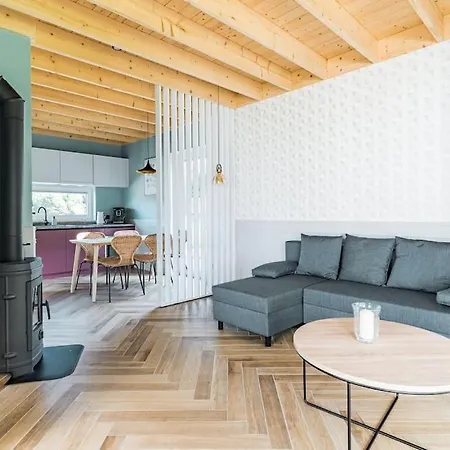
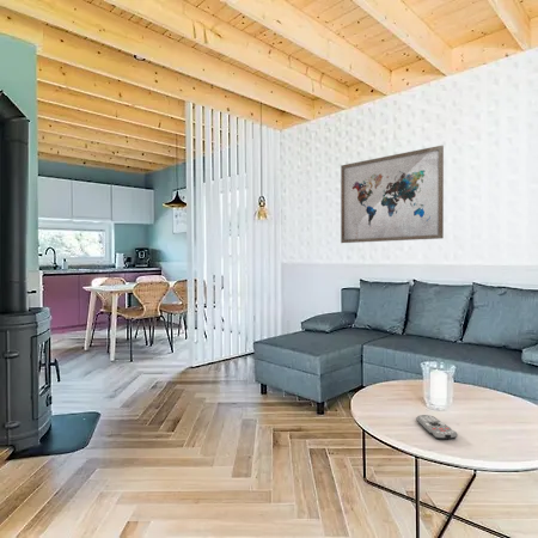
+ wall art (387, 198)
+ remote control (434, 426)
